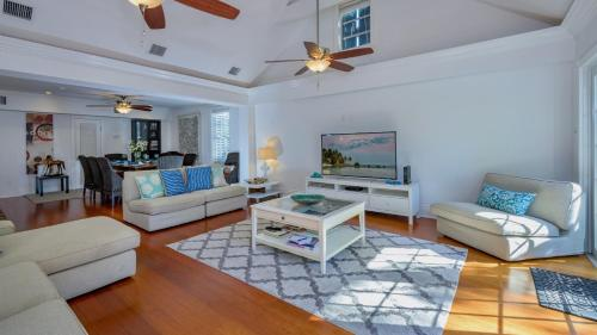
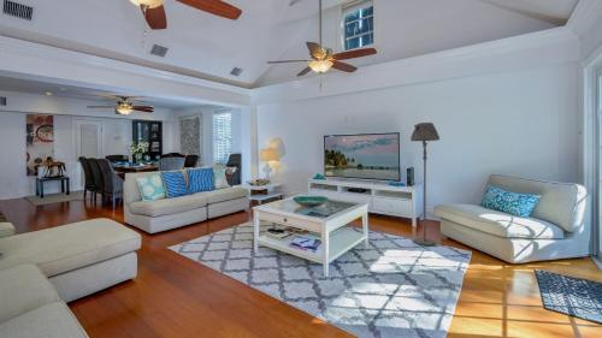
+ floor lamp (424, 183)
